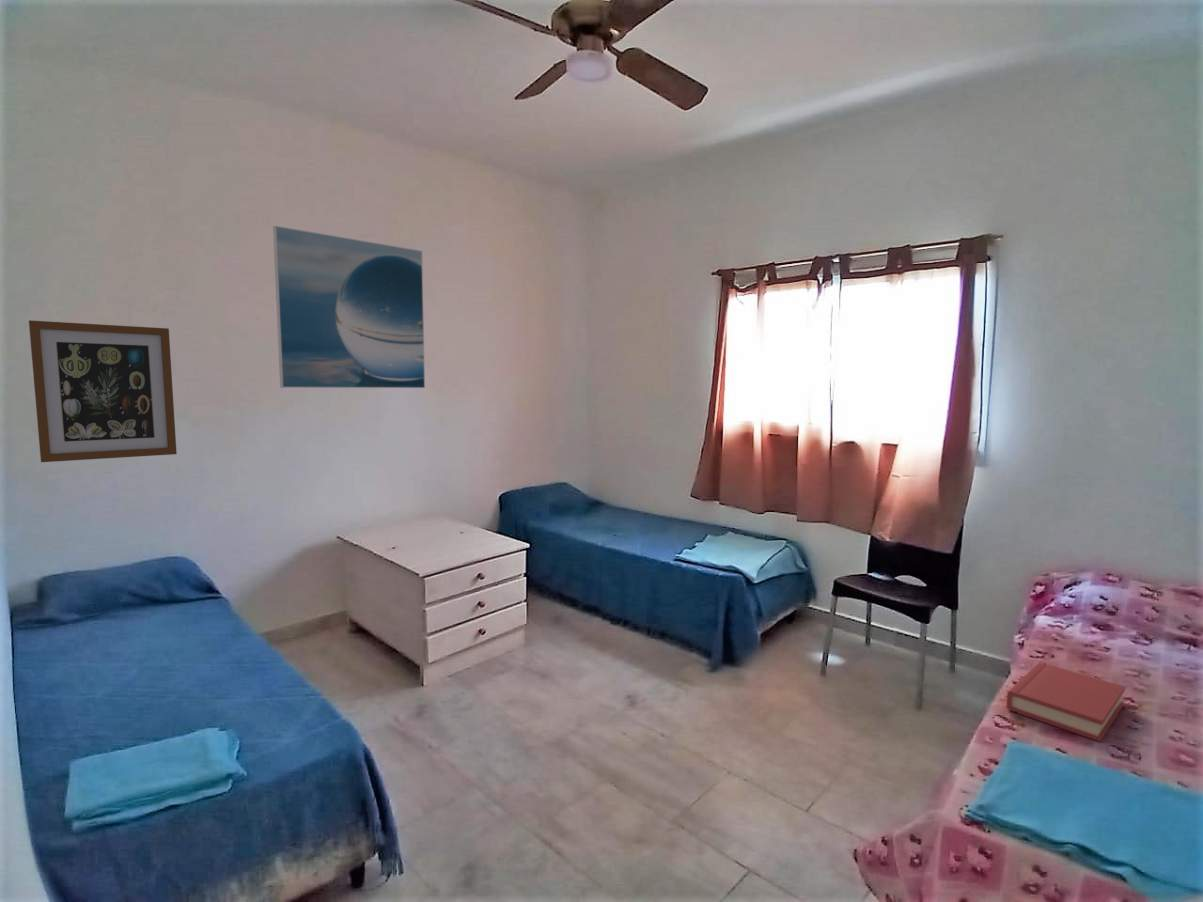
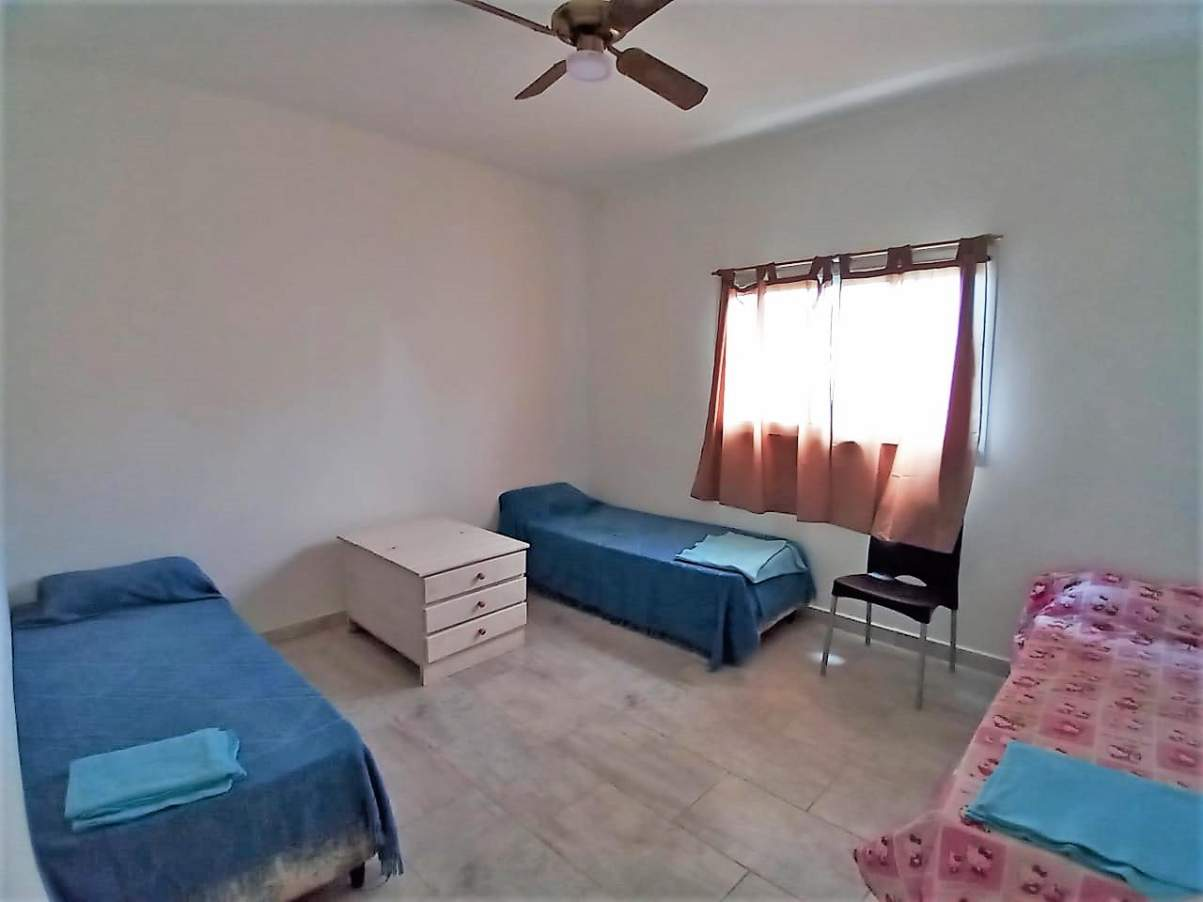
- wall art (107, 392)
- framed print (355, 314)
- hardback book (1066, 697)
